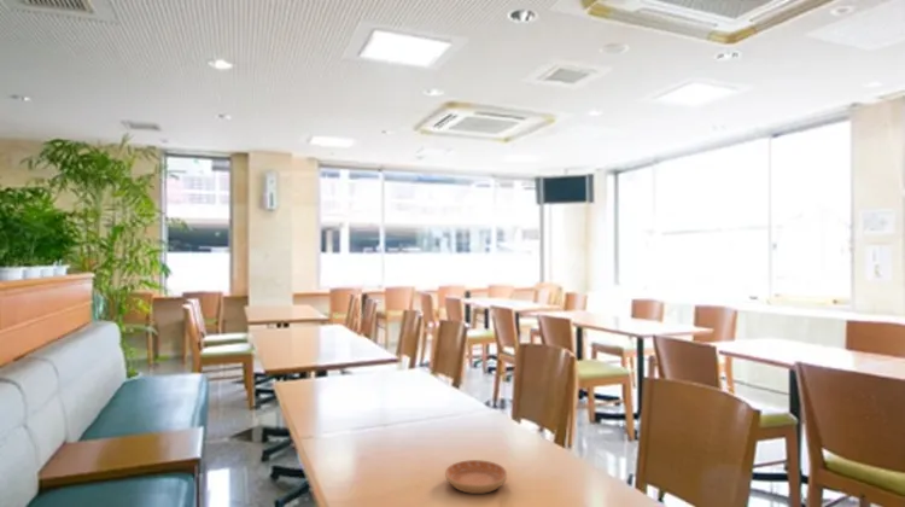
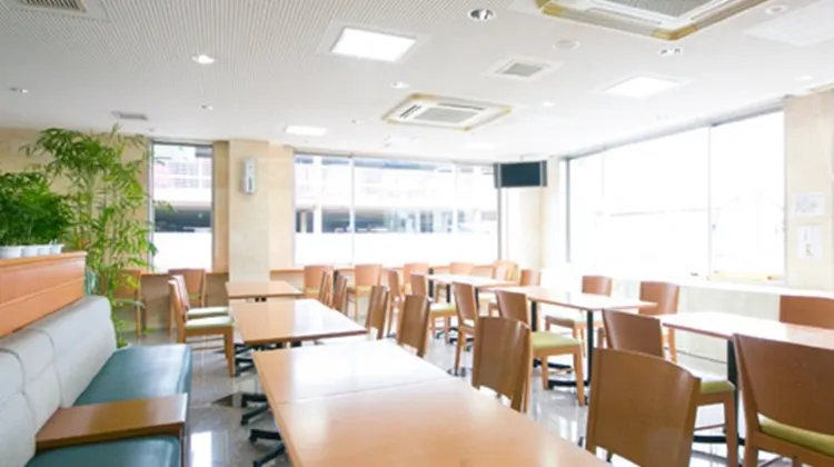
- saucer (475, 477)
